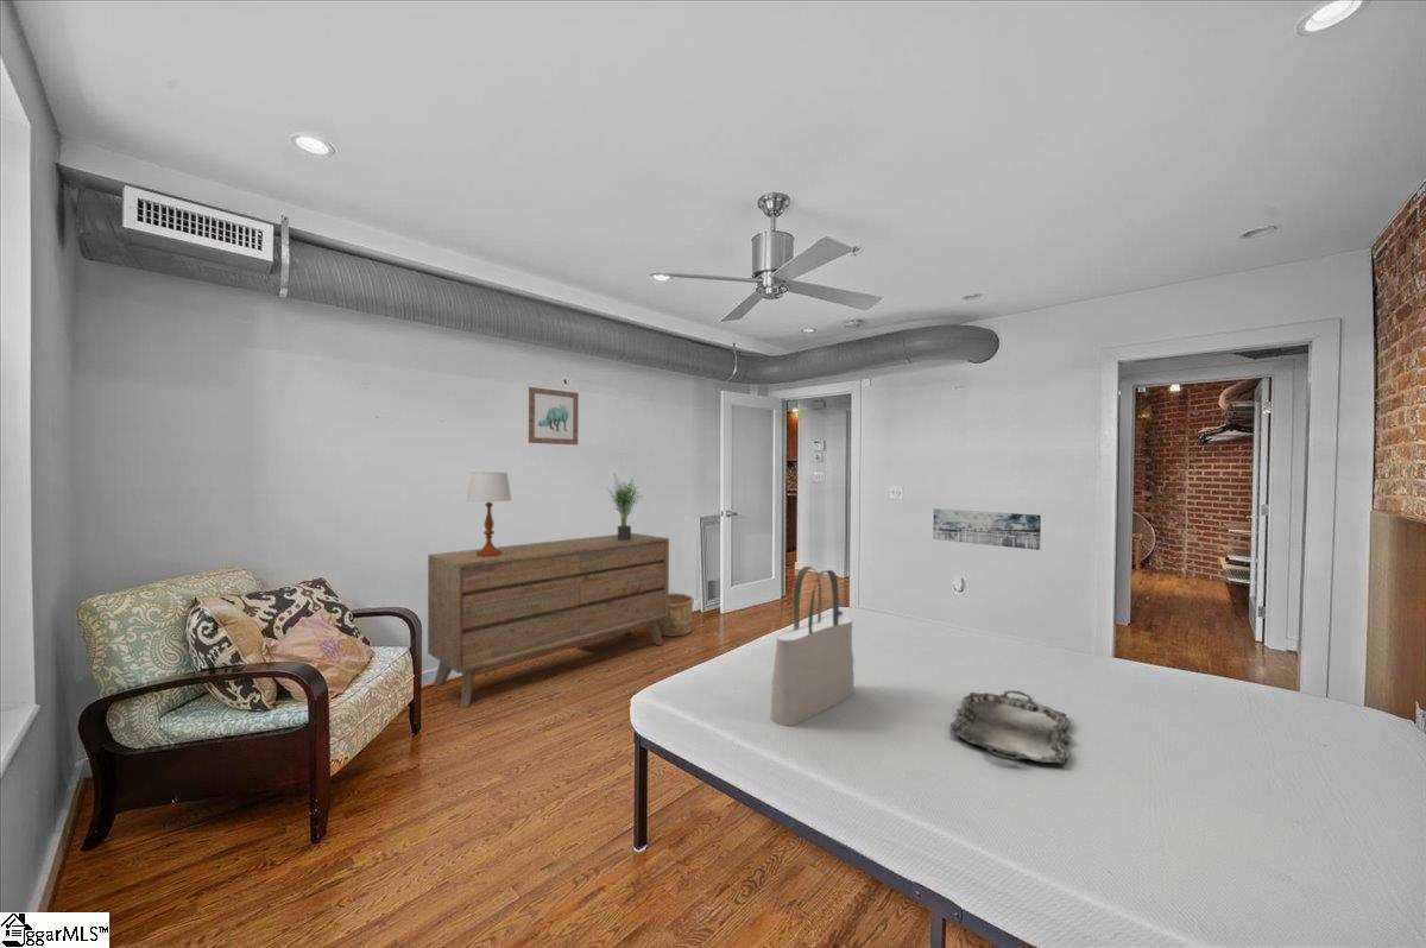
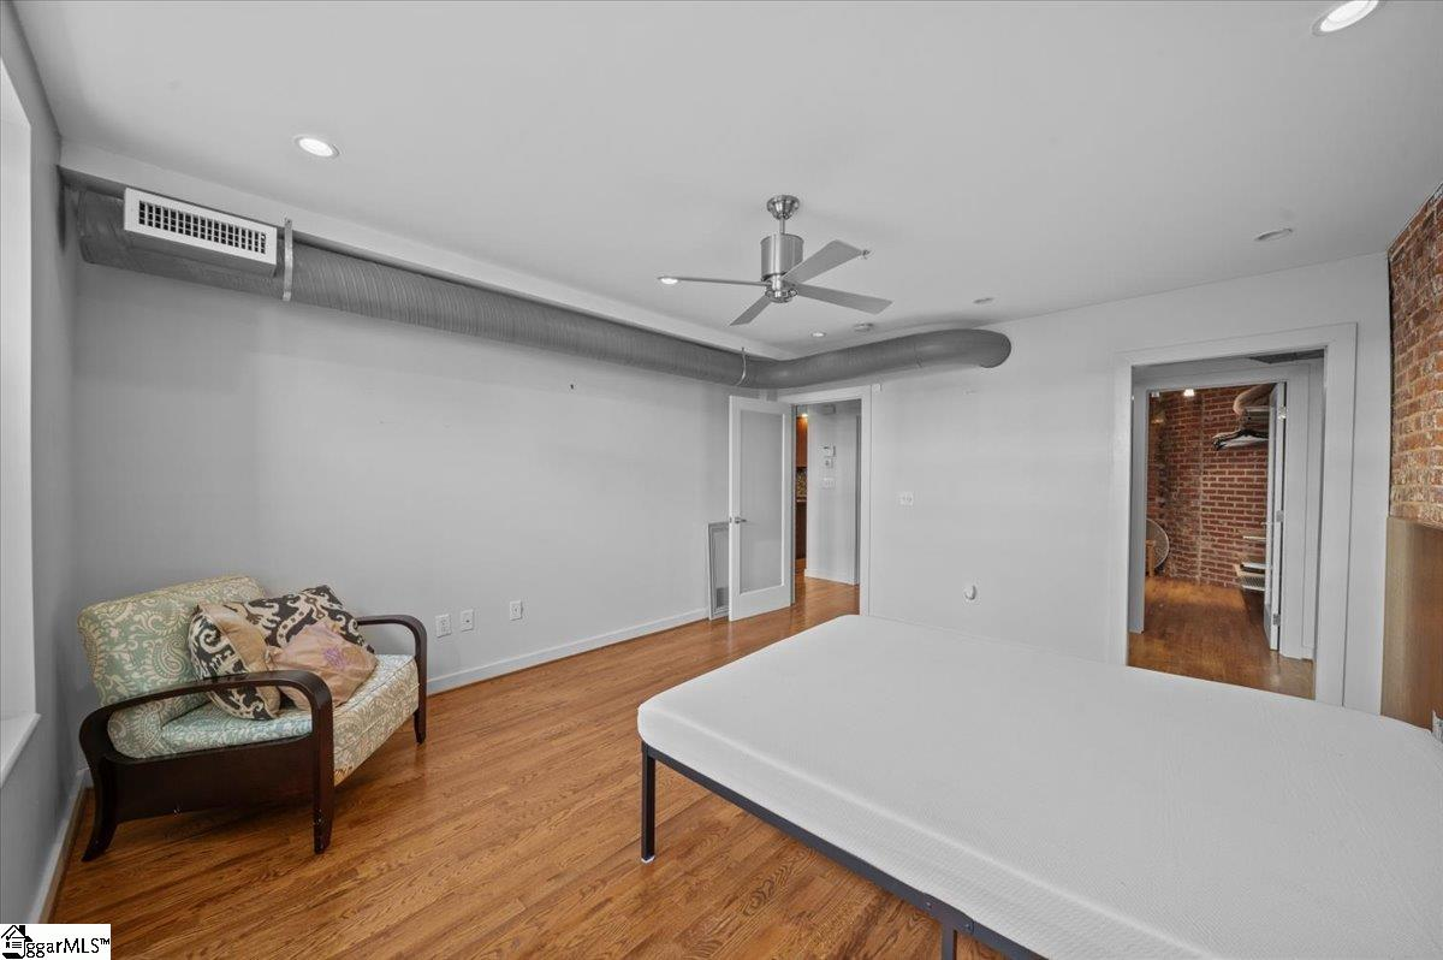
- wooden bucket (673, 614)
- serving tray (1010, 723)
- table lamp (488, 513)
- wall art (983, 527)
- tote bag (815, 637)
- wall art (554, 417)
- dresser (561, 603)
- potted plant (626, 505)
